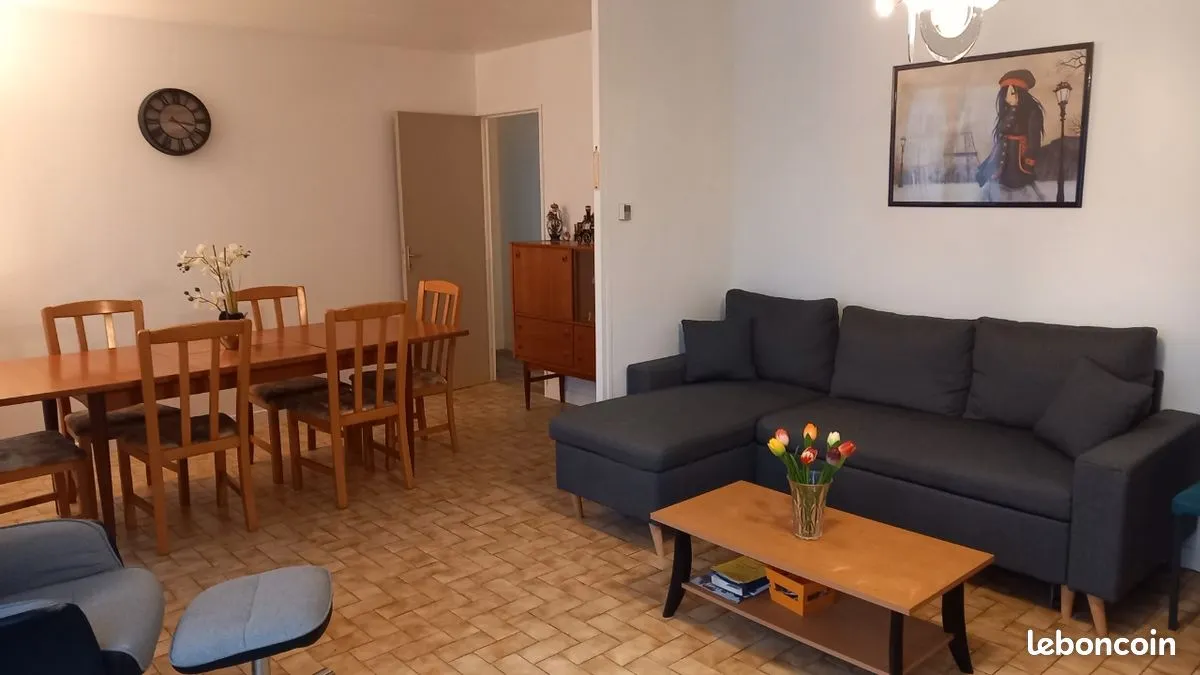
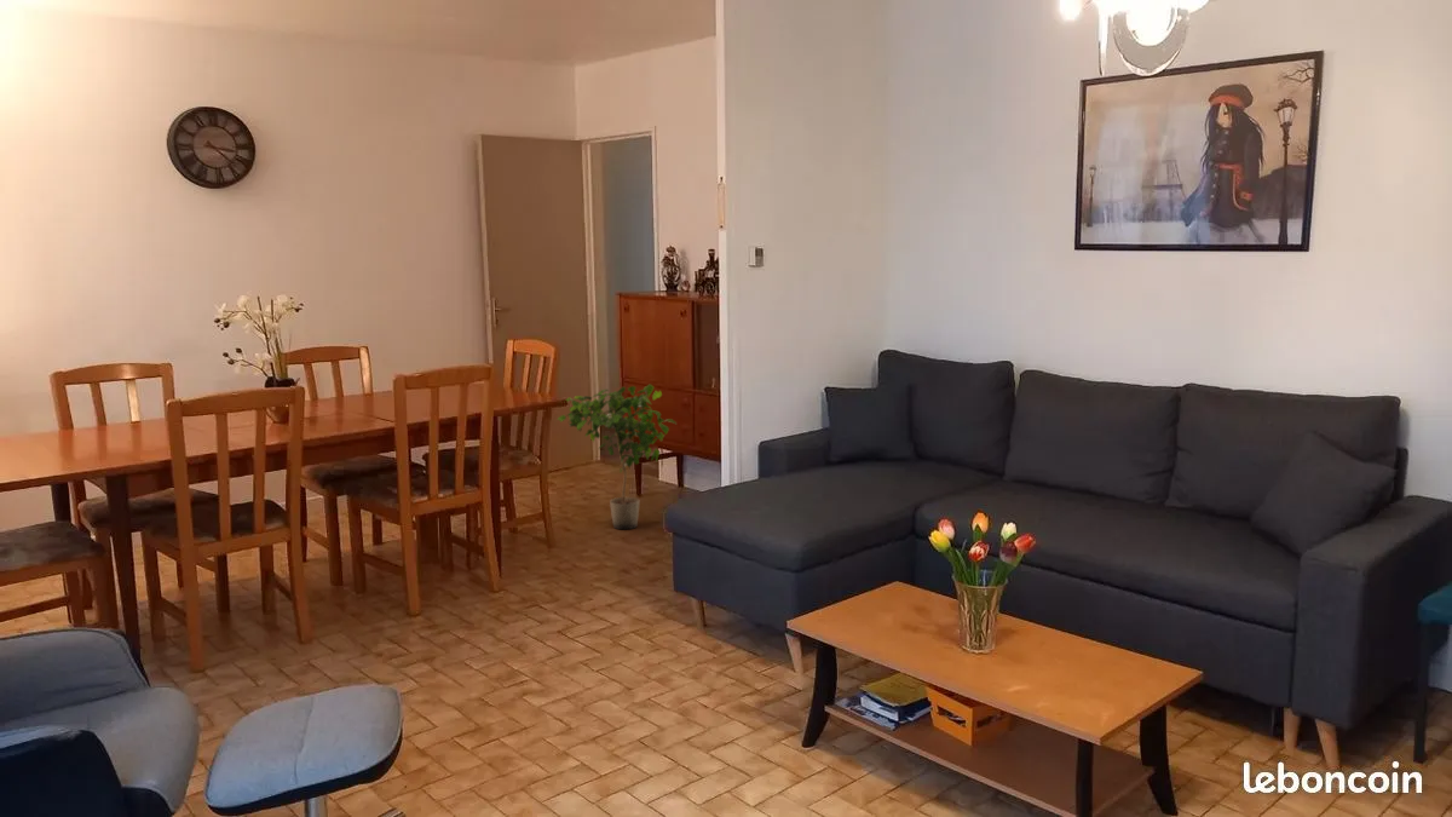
+ potted plant (620, 455)
